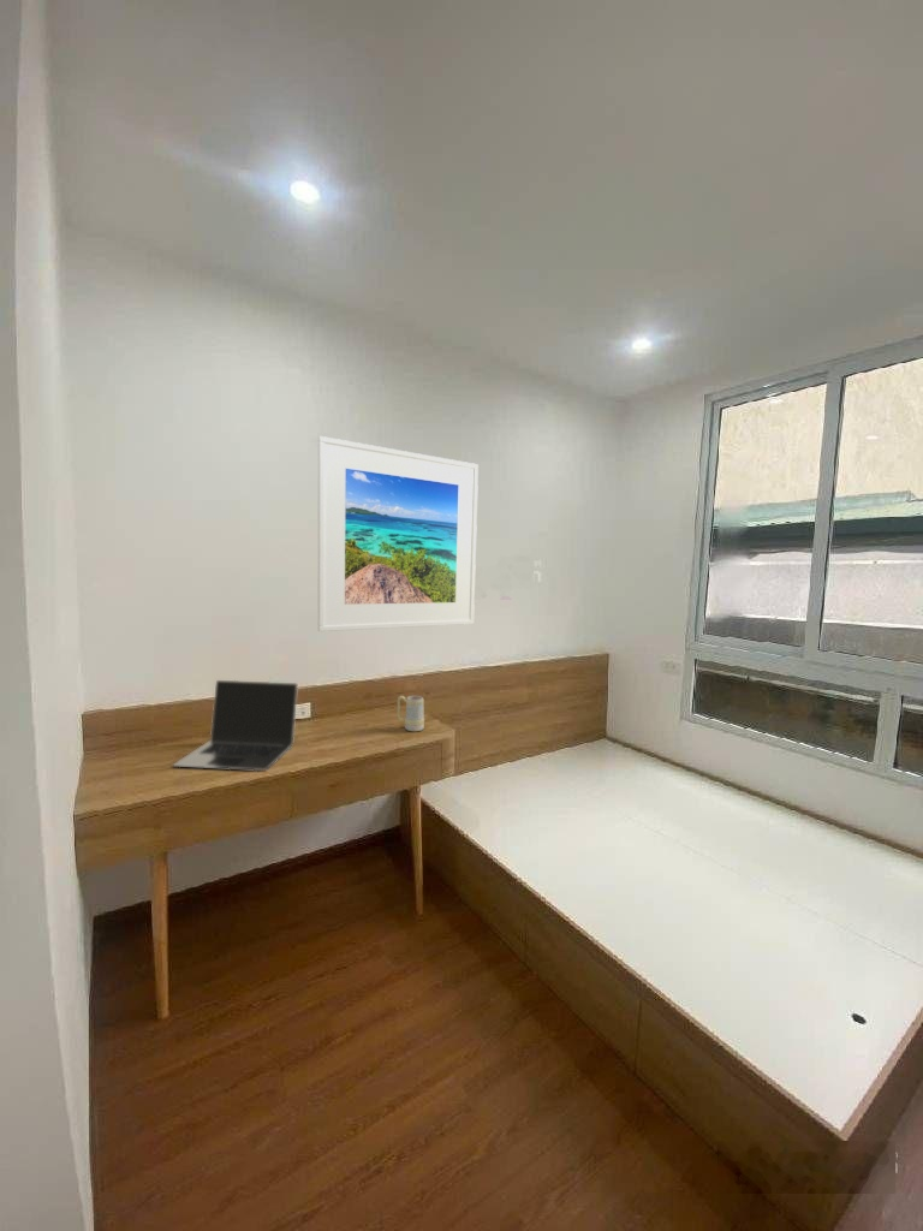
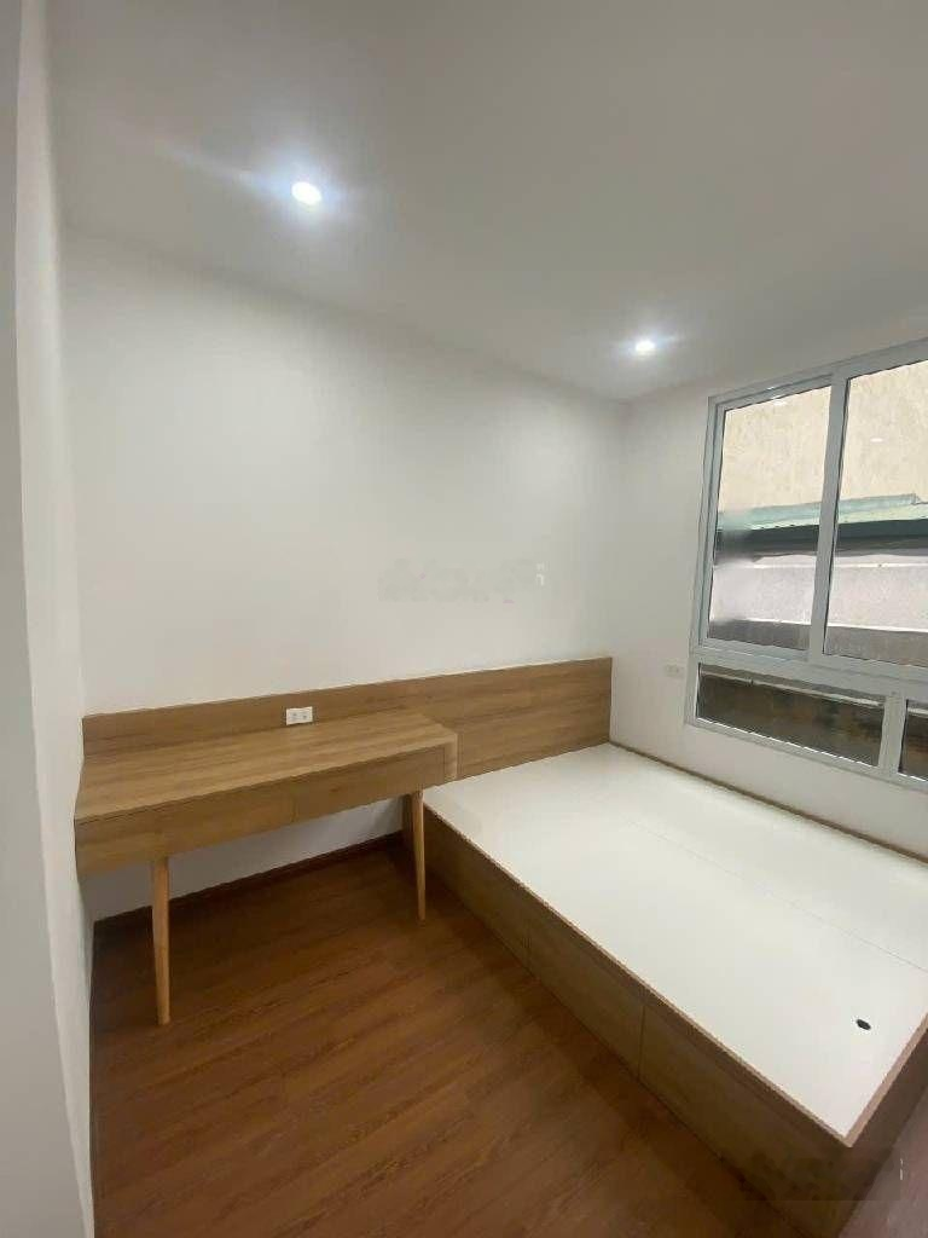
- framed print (404, 541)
- mug (410, 712)
- laptop (239, 721)
